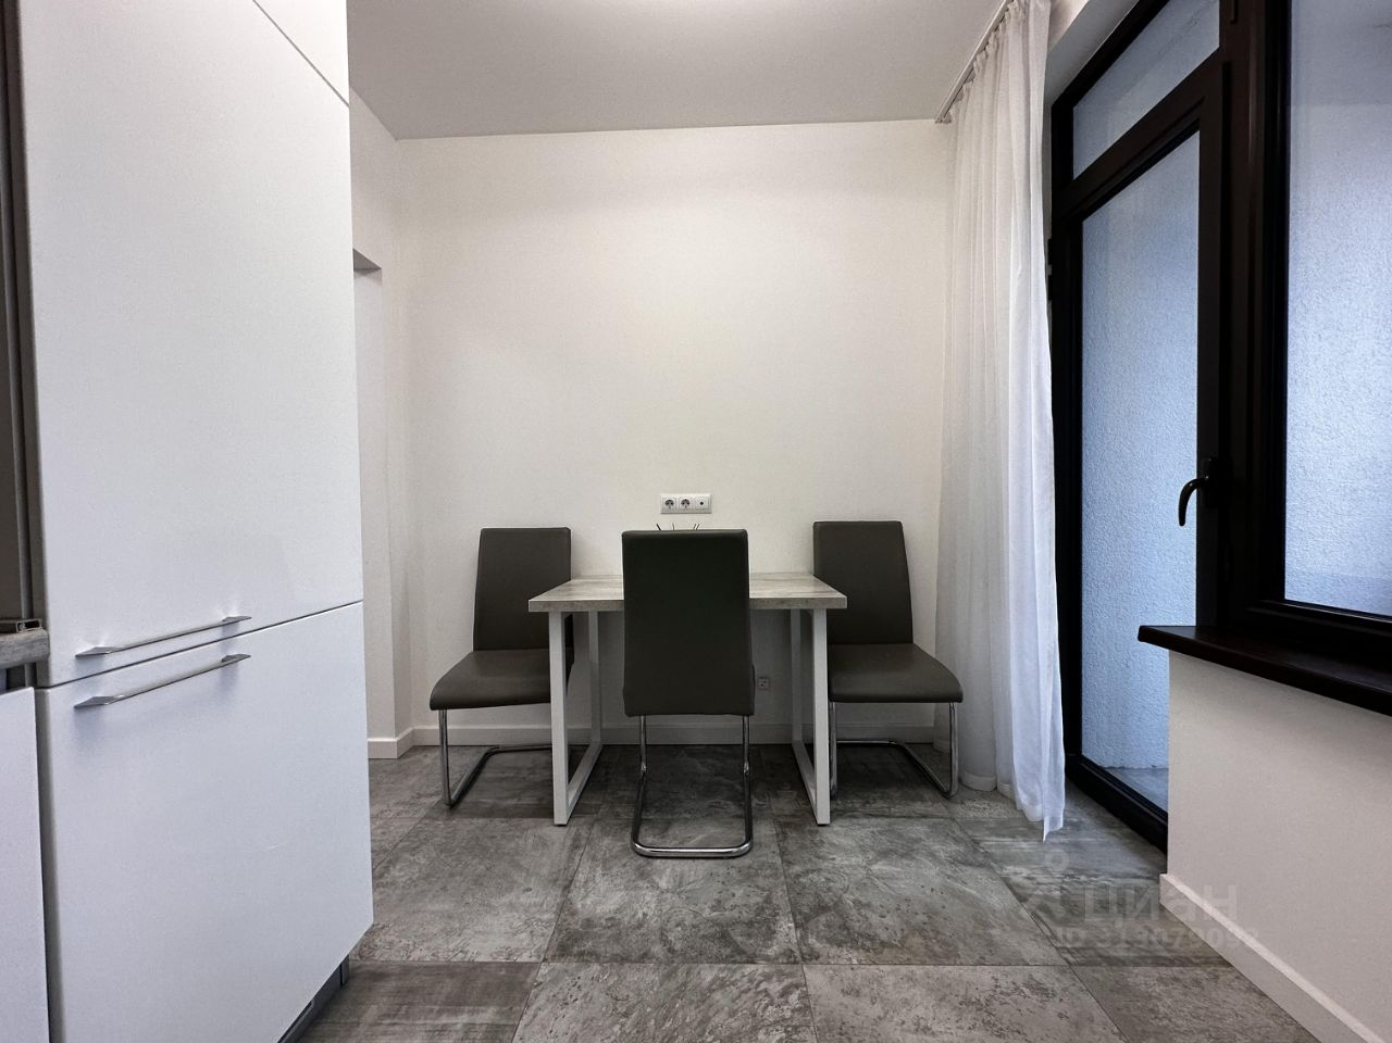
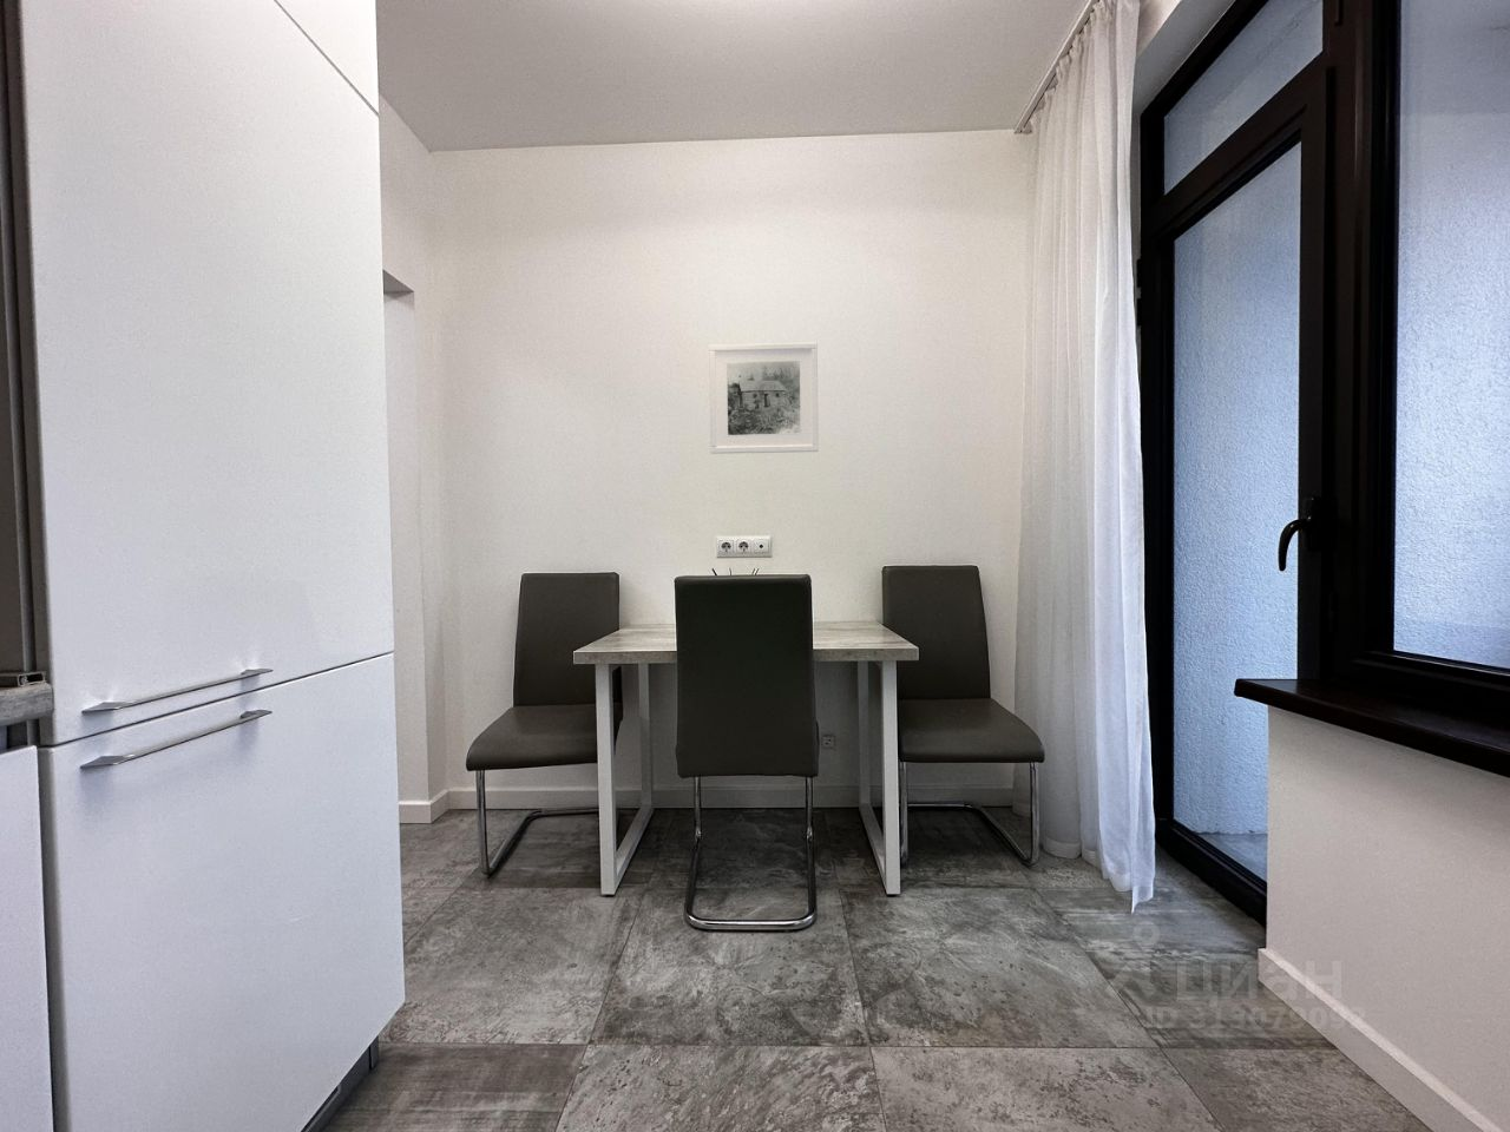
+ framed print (763, 398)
